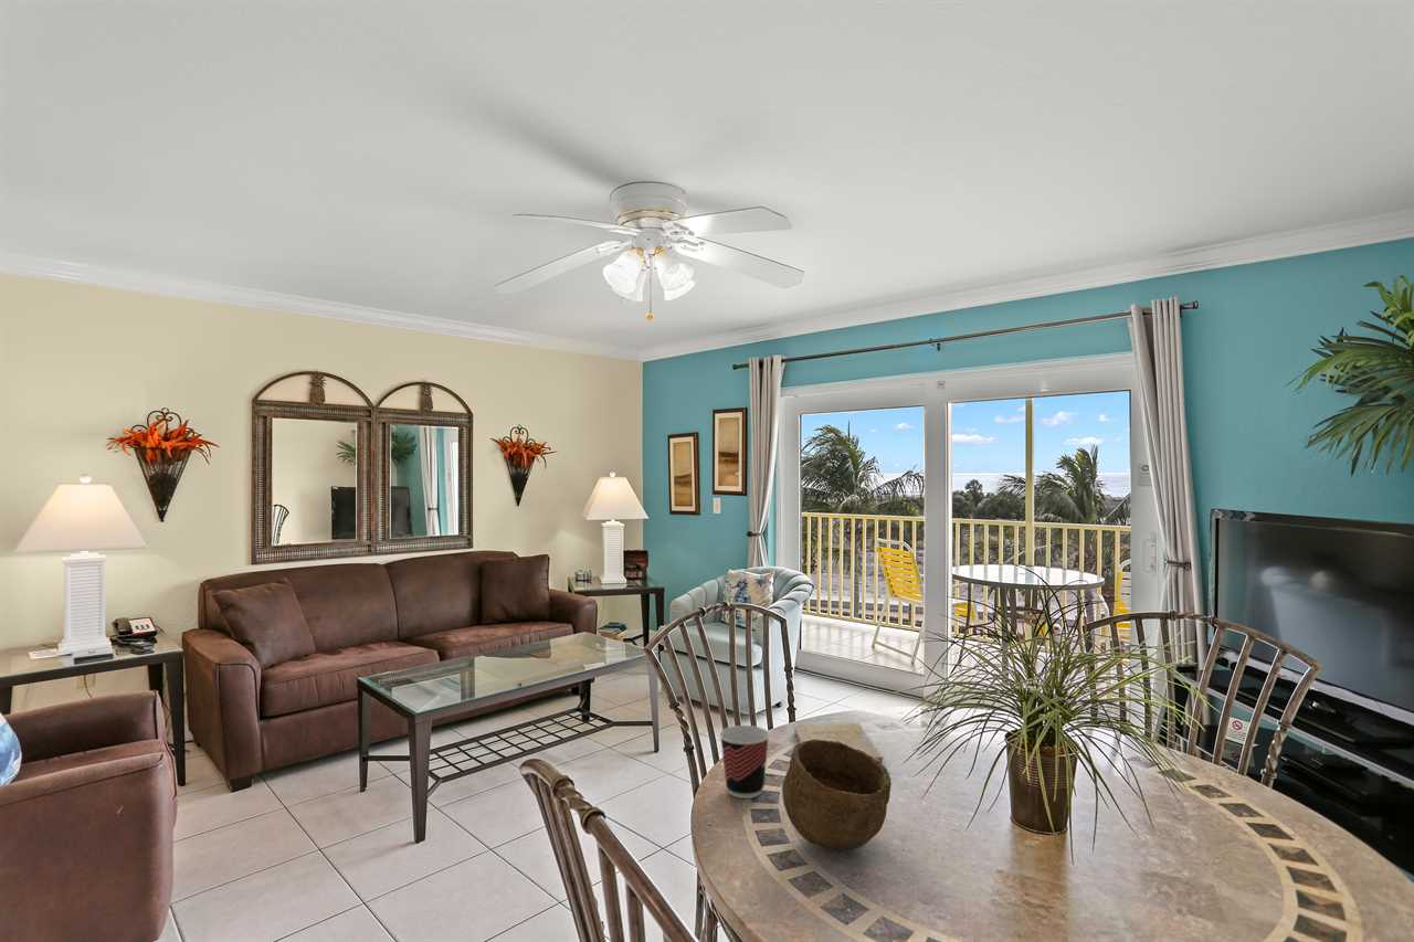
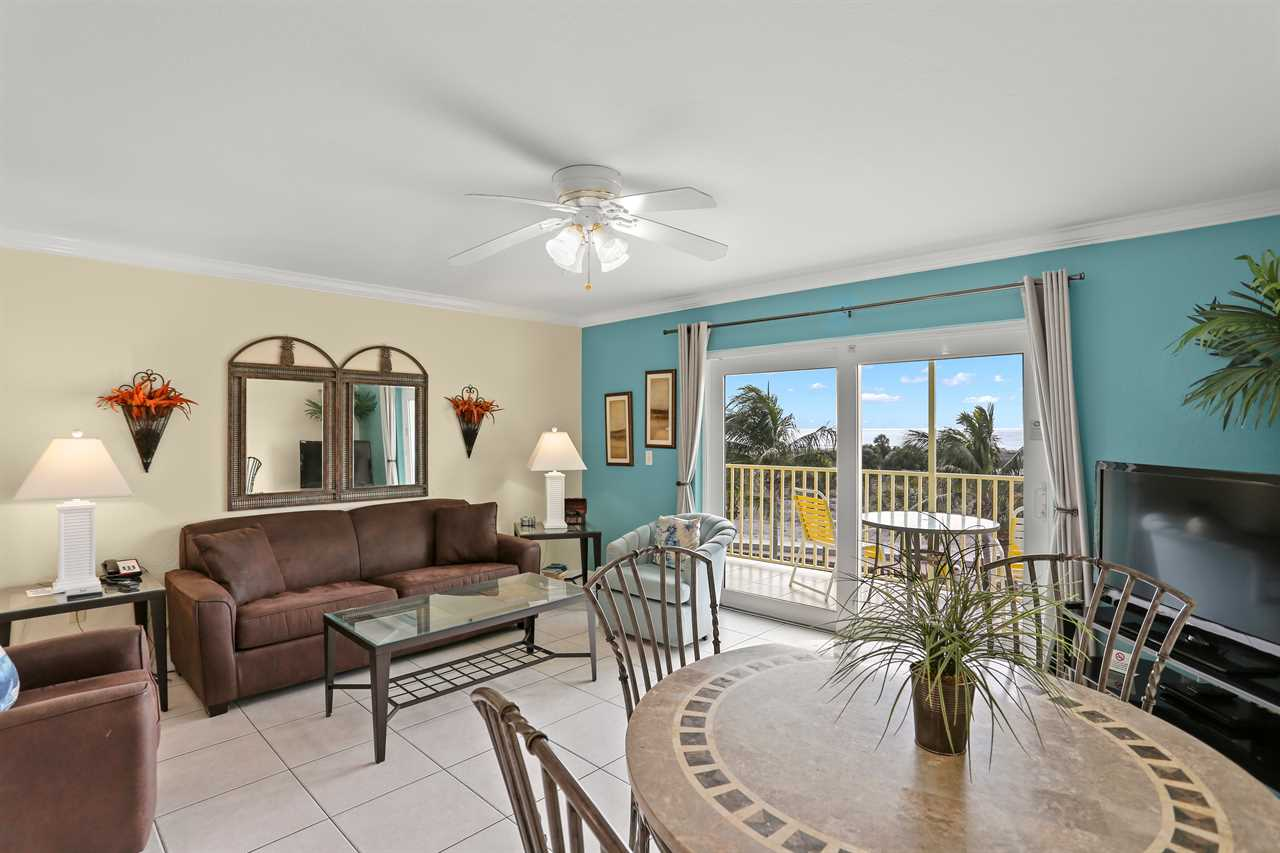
- bowl (835, 796)
- book (836, 740)
- cup (745, 762)
